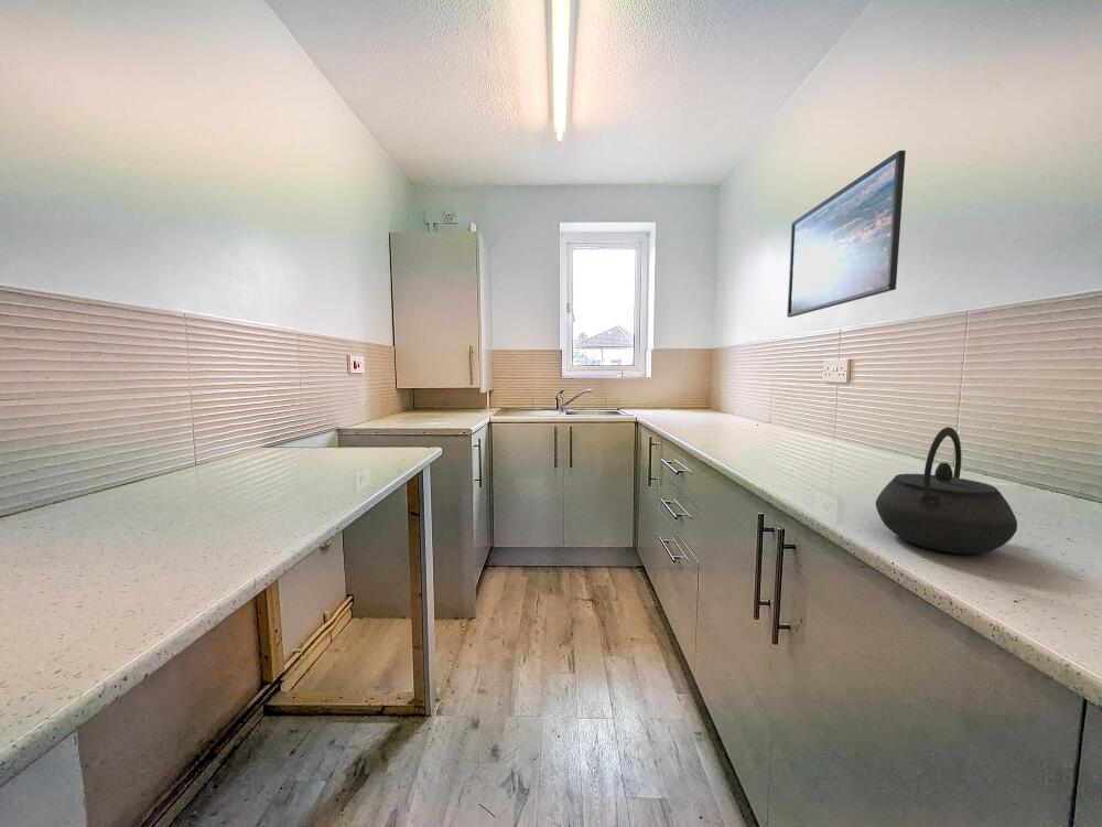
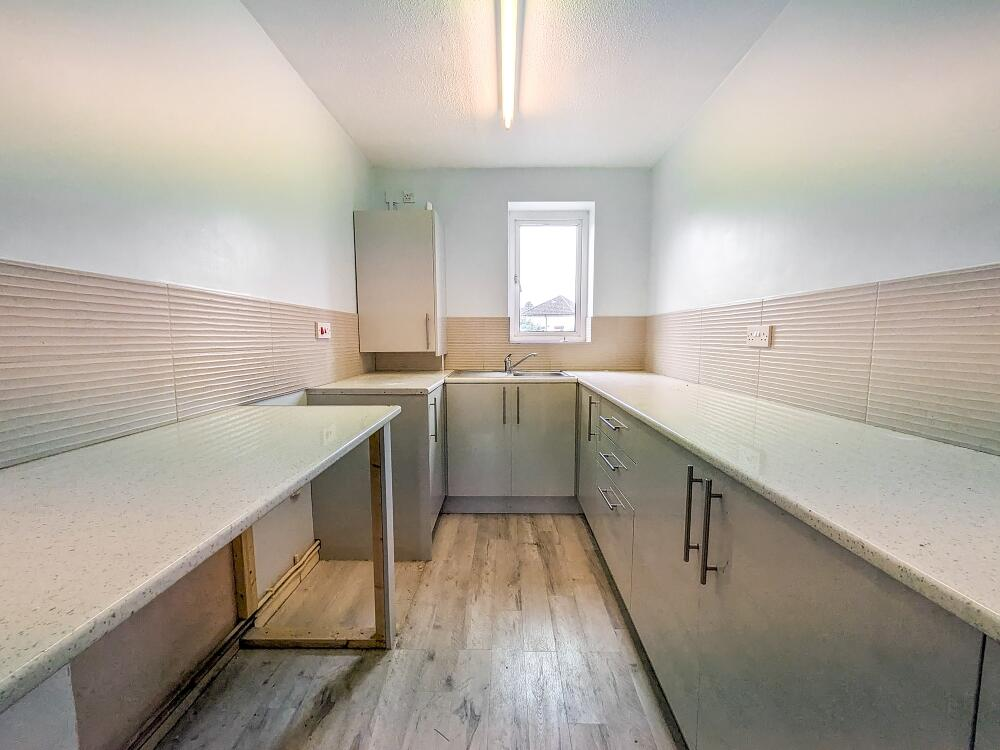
- kettle (944, 484)
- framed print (834, 249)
